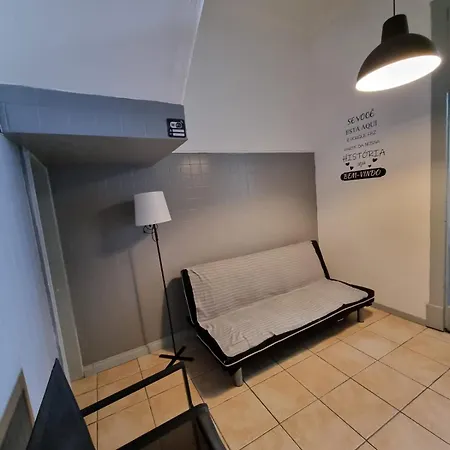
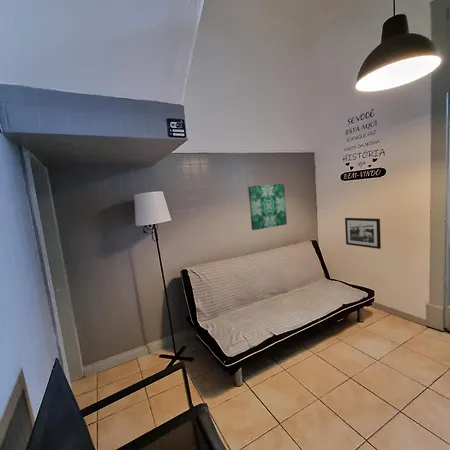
+ picture frame (361, 232)
+ wall art (268, 206)
